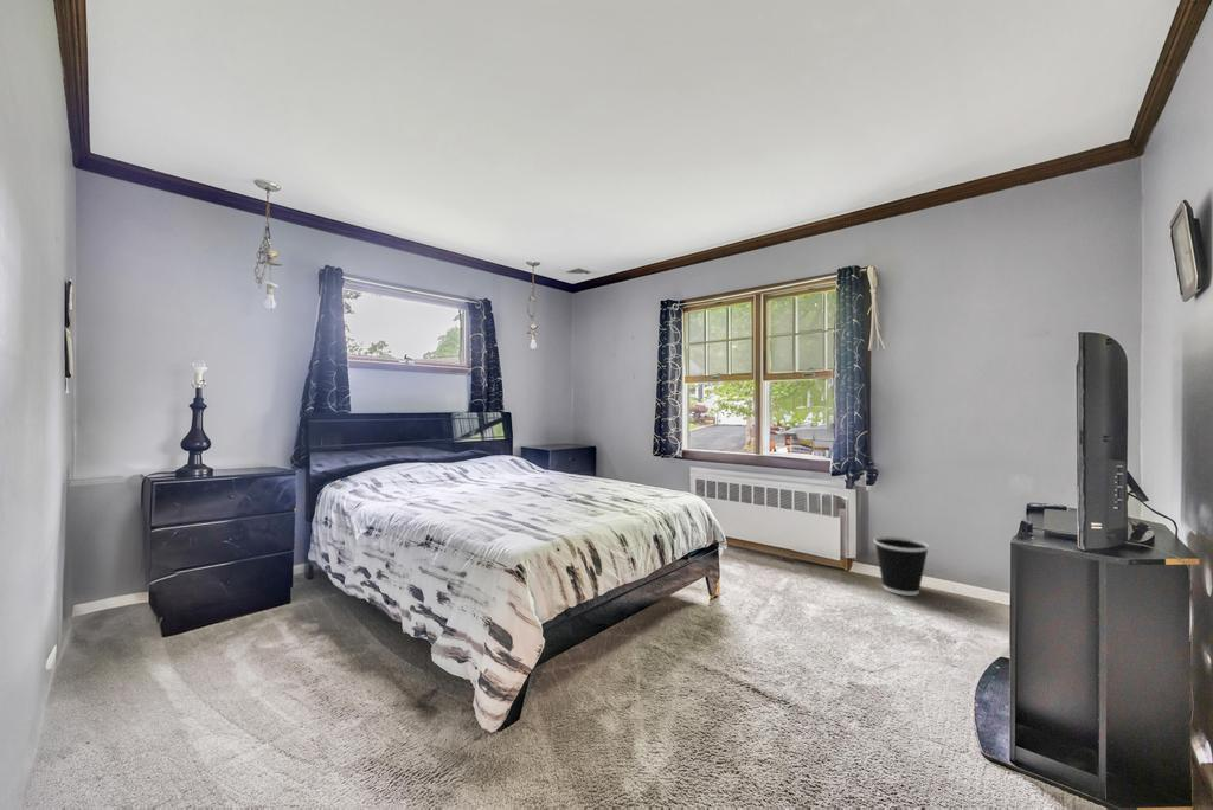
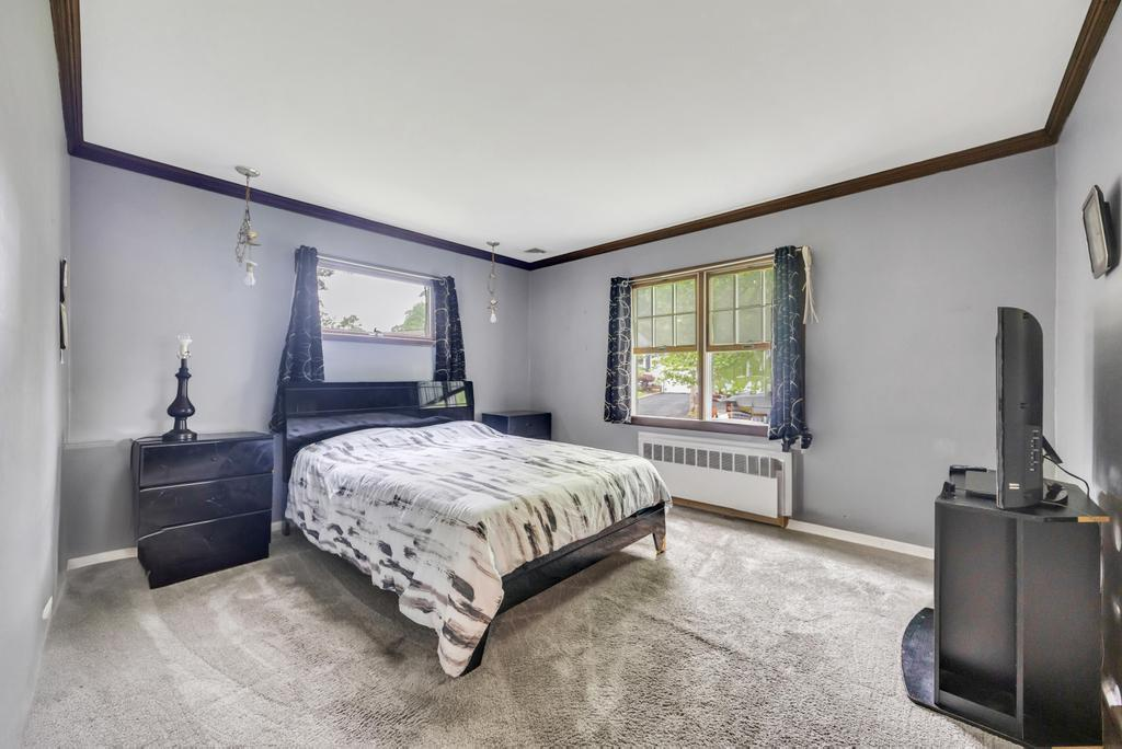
- wastebasket (900, 565)
